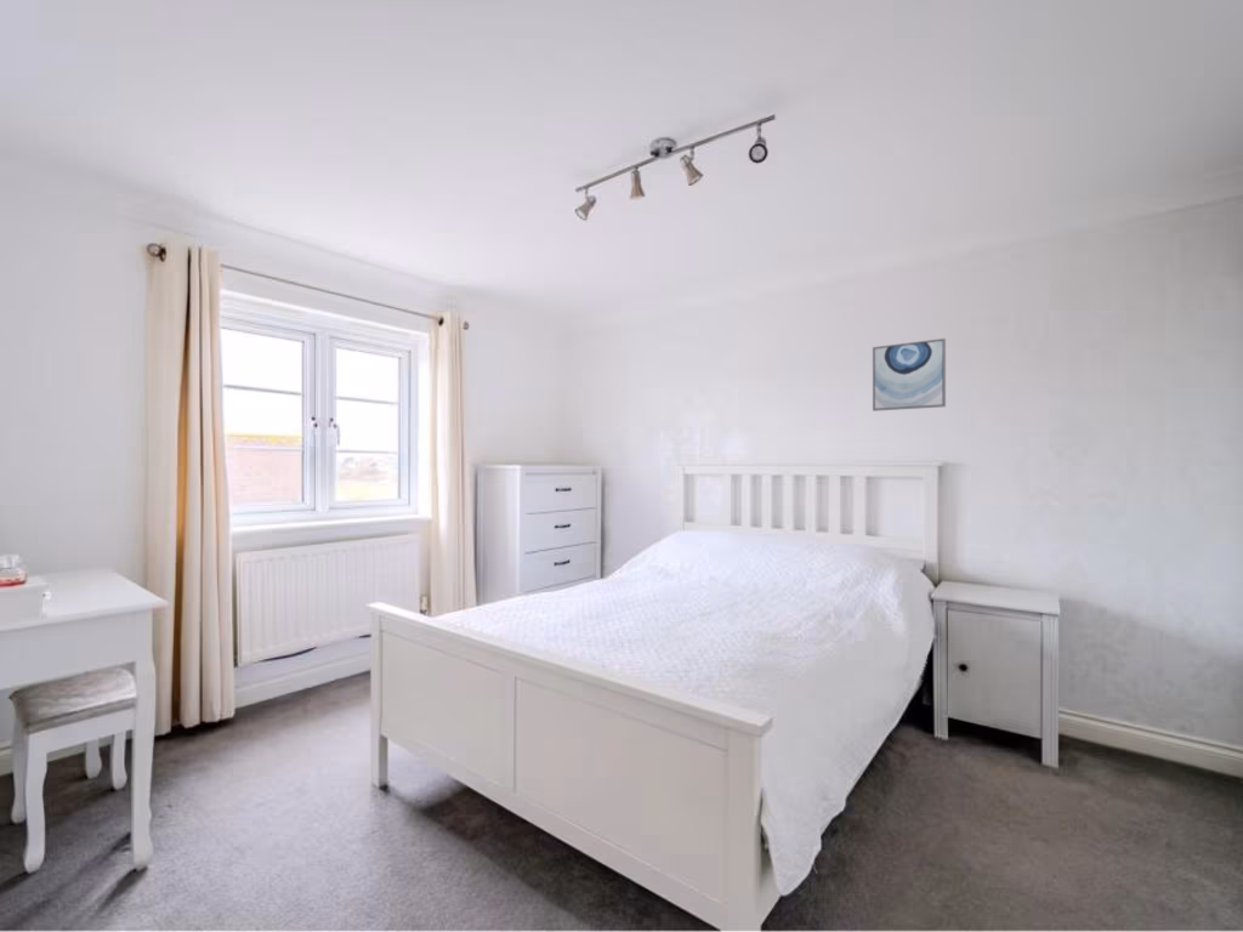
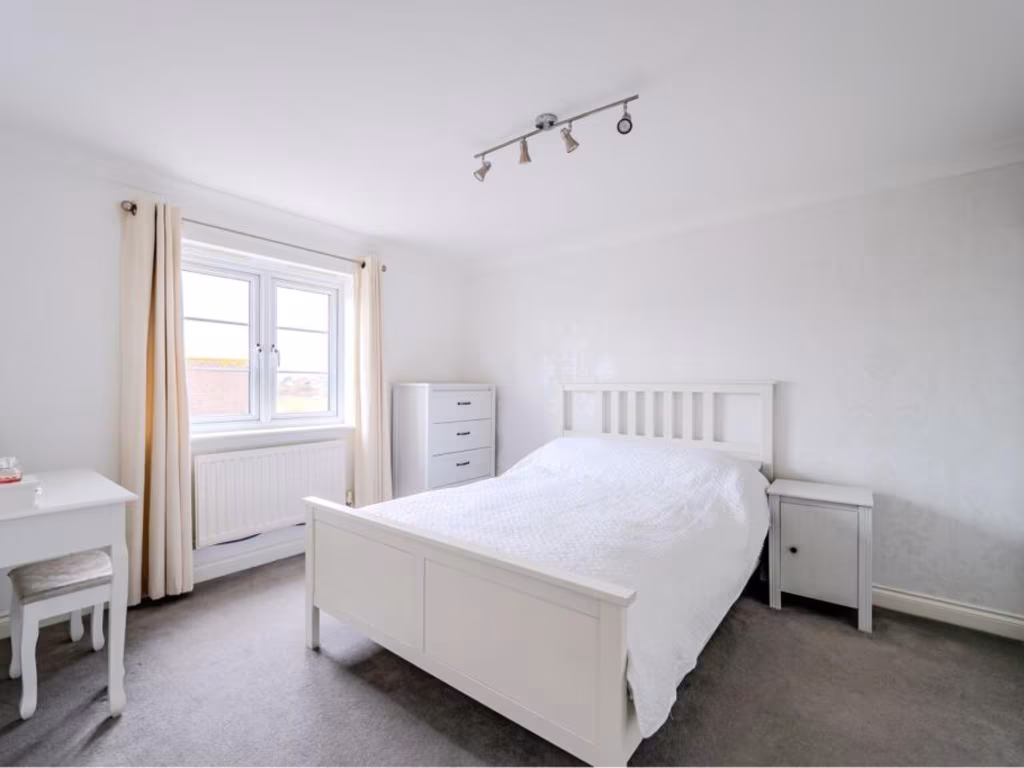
- wall art (907, 375)
